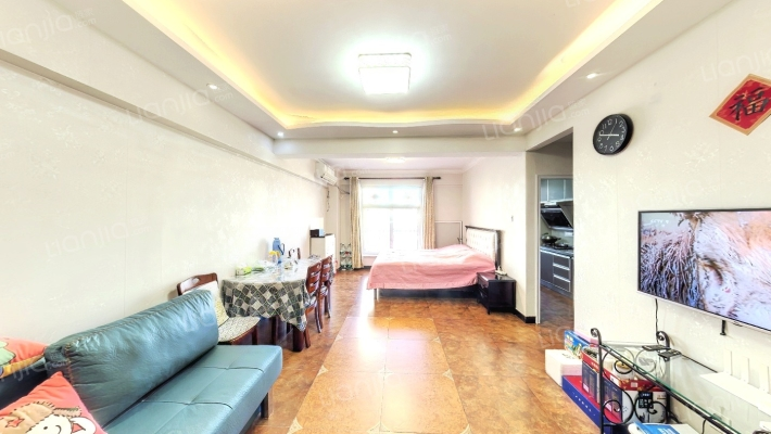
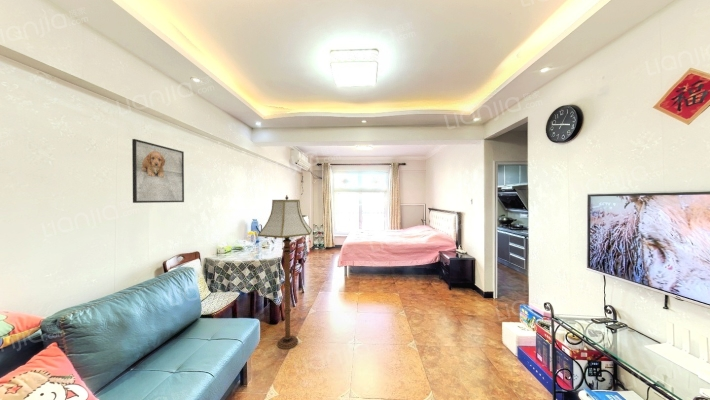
+ floor lamp (286, 269)
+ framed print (161, 174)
